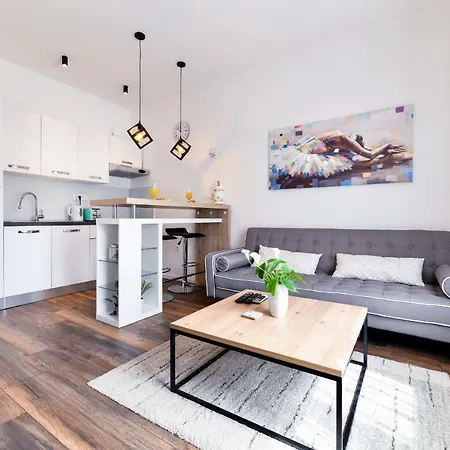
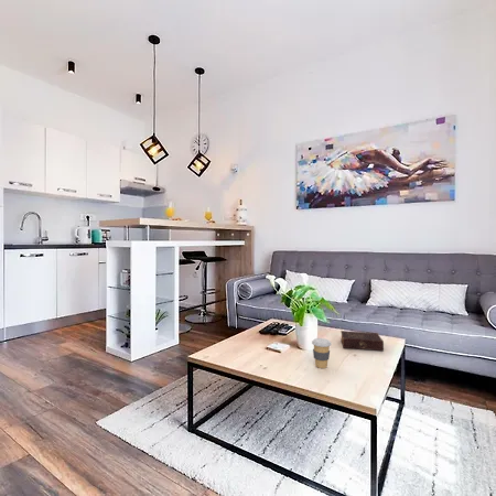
+ coffee cup (321, 353)
+ book (360, 339)
